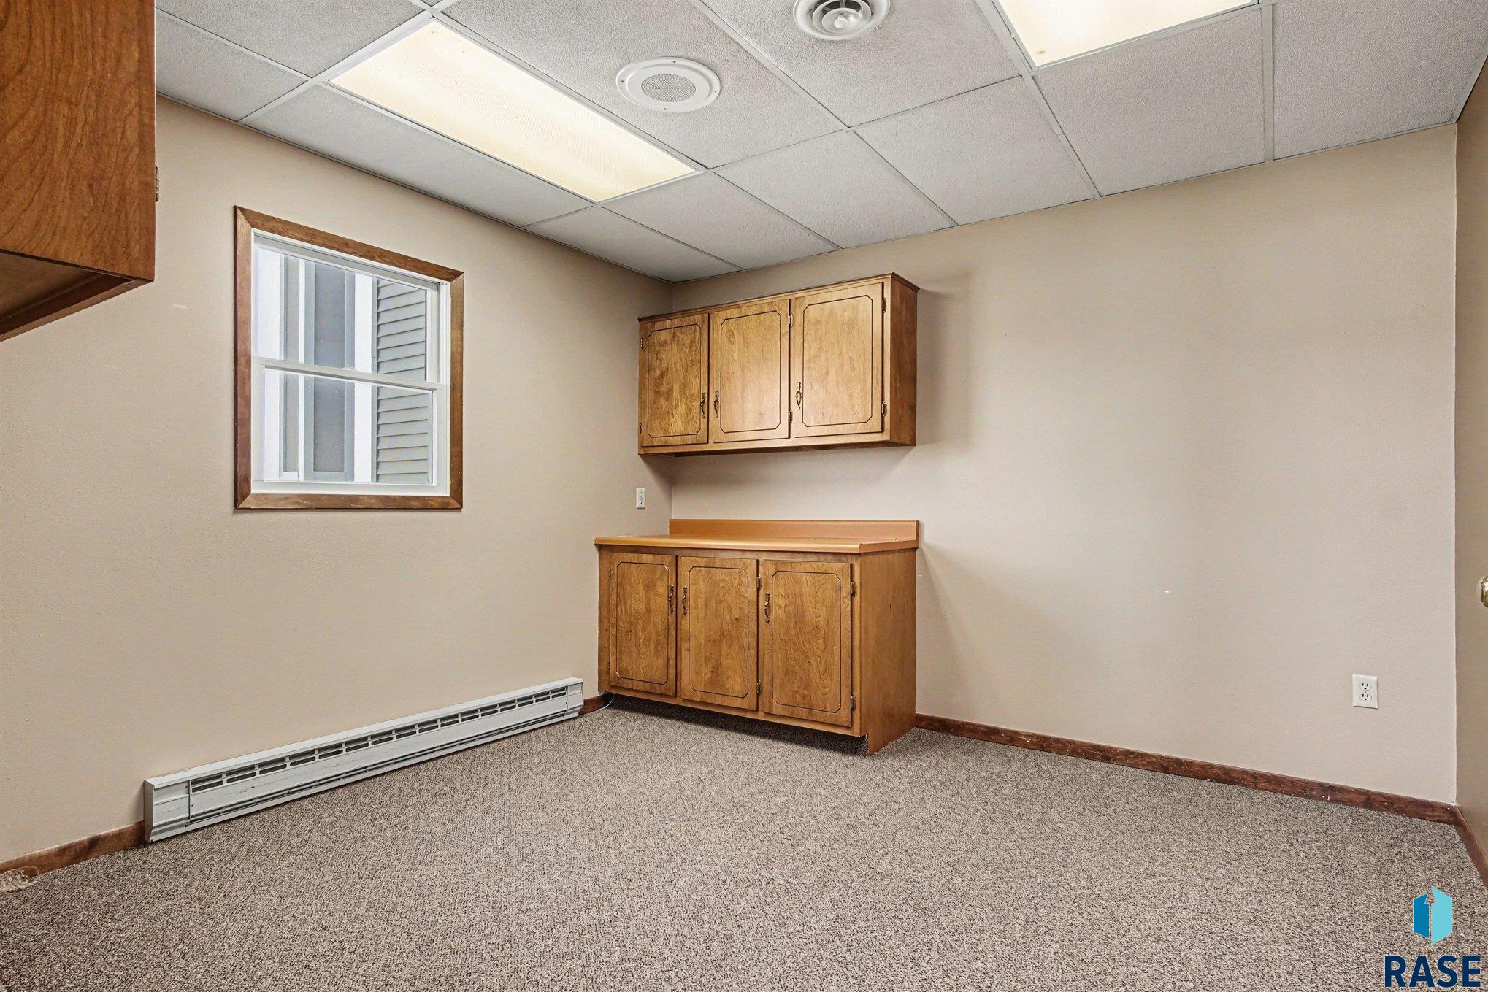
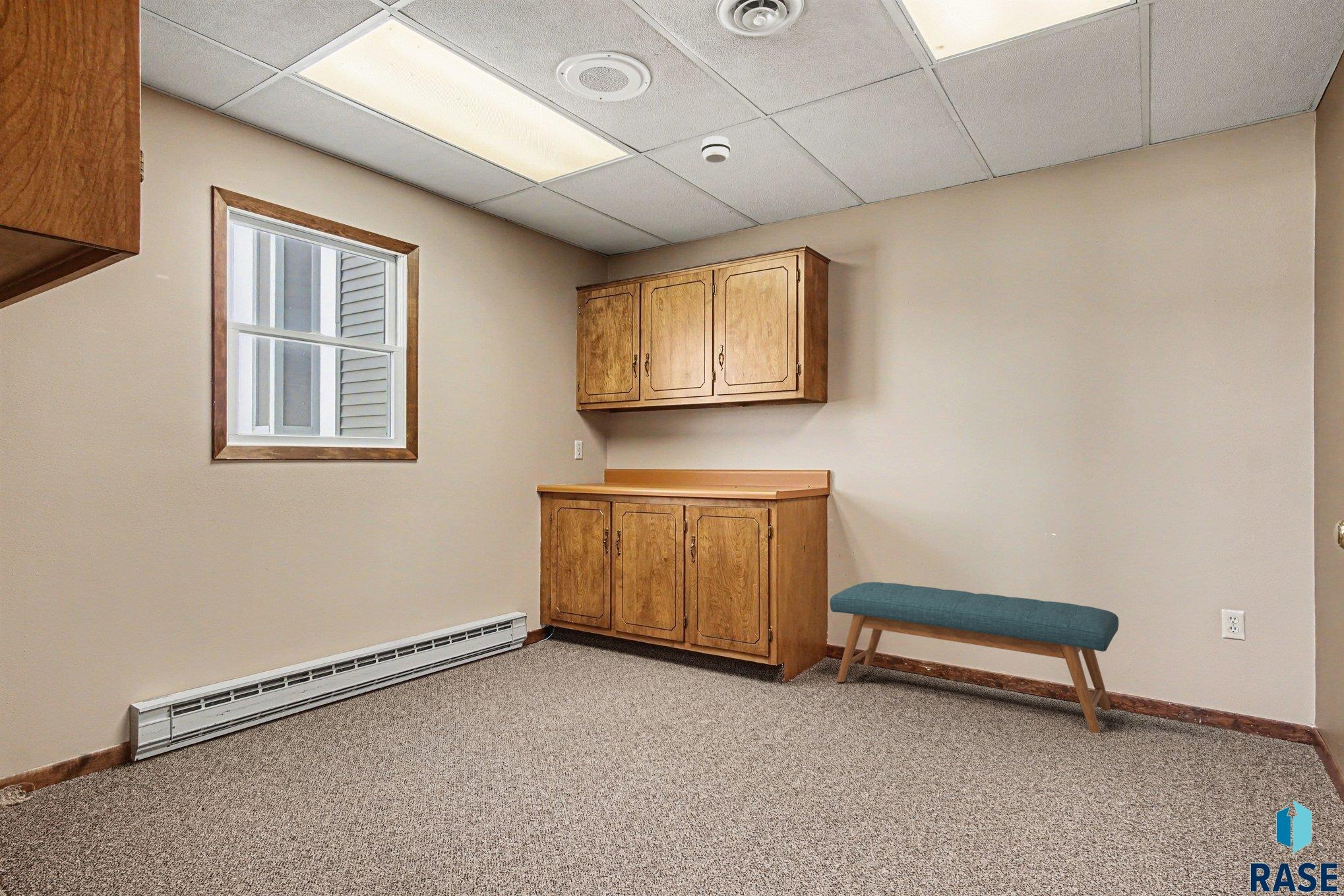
+ smoke detector (716, 150)
+ bench (965, 643)
